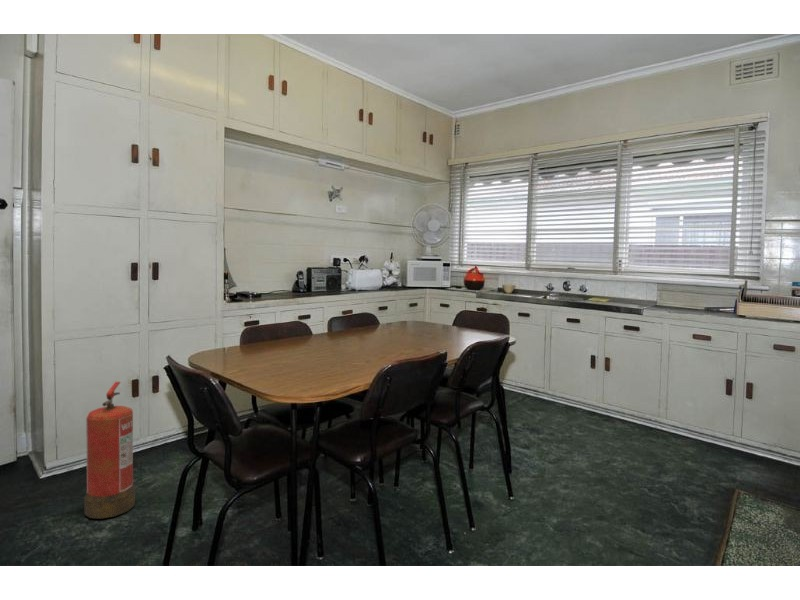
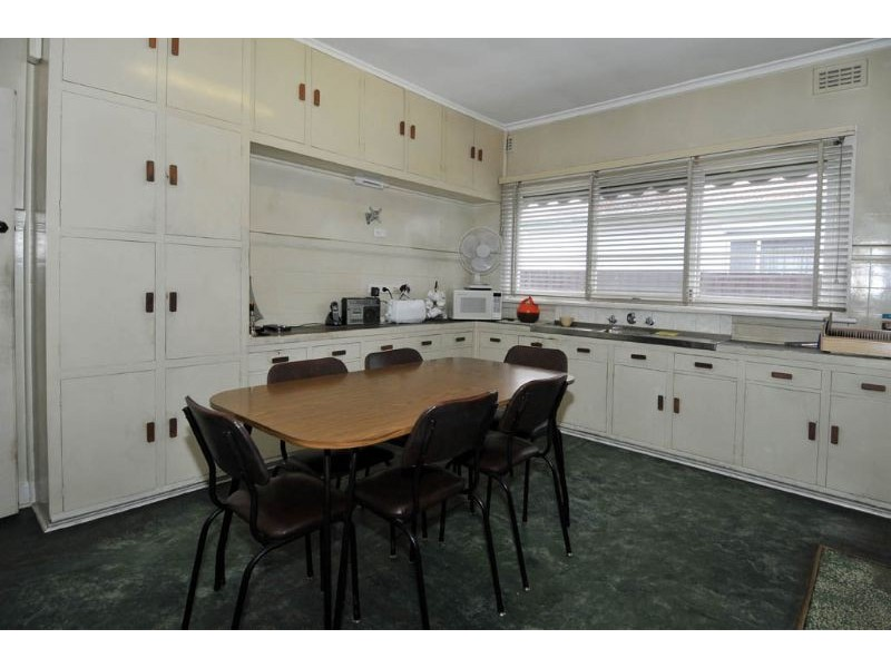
- fire extinguisher (110, 447)
